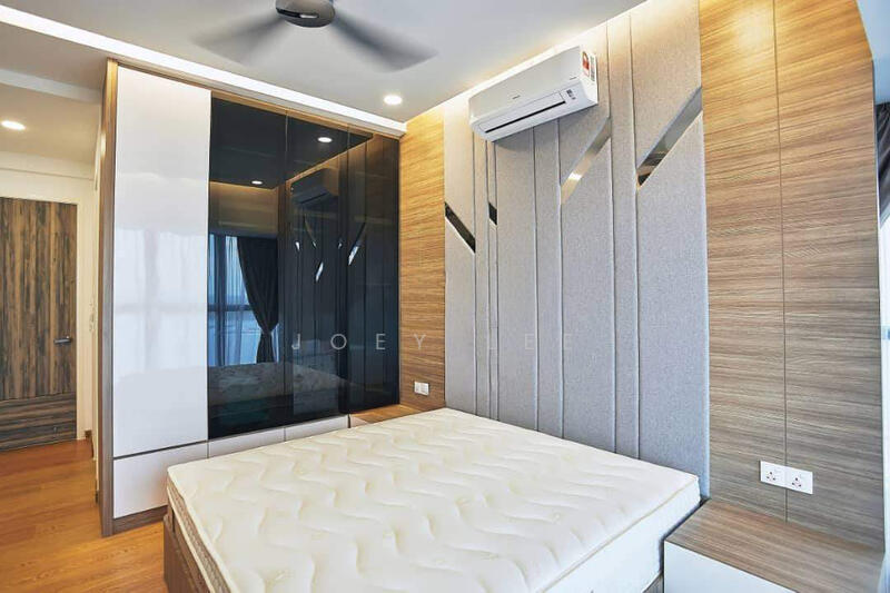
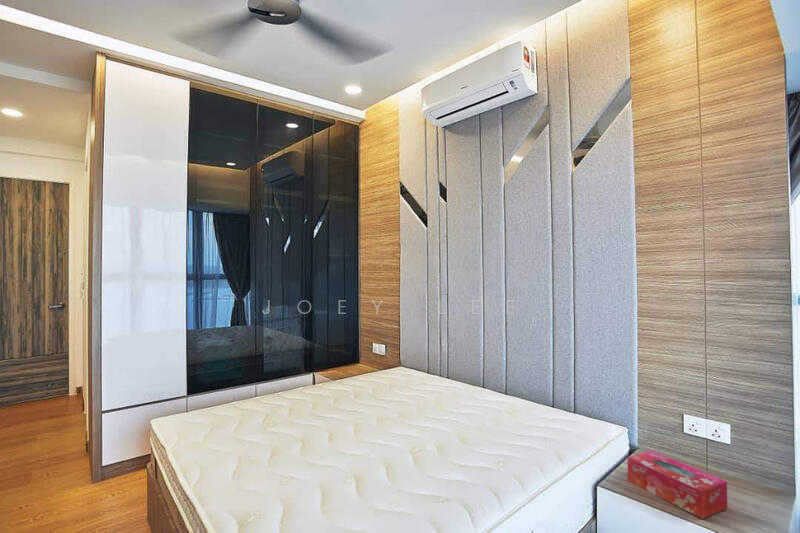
+ tissue box (674, 481)
